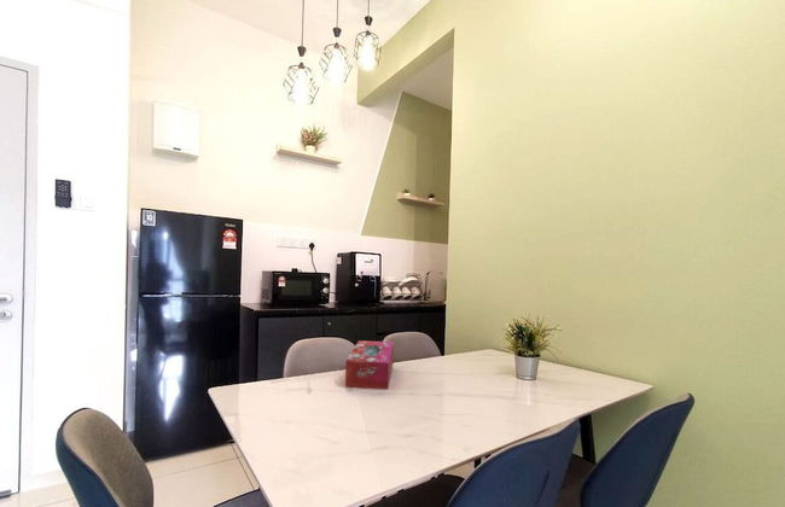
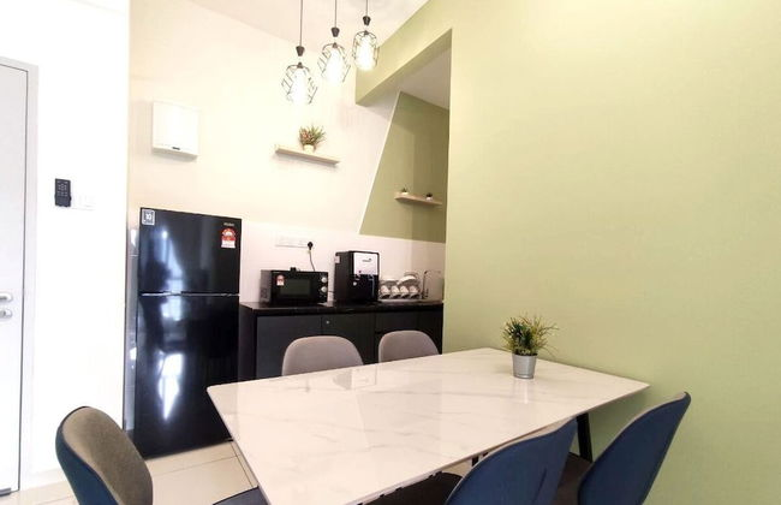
- tissue box (371, 362)
